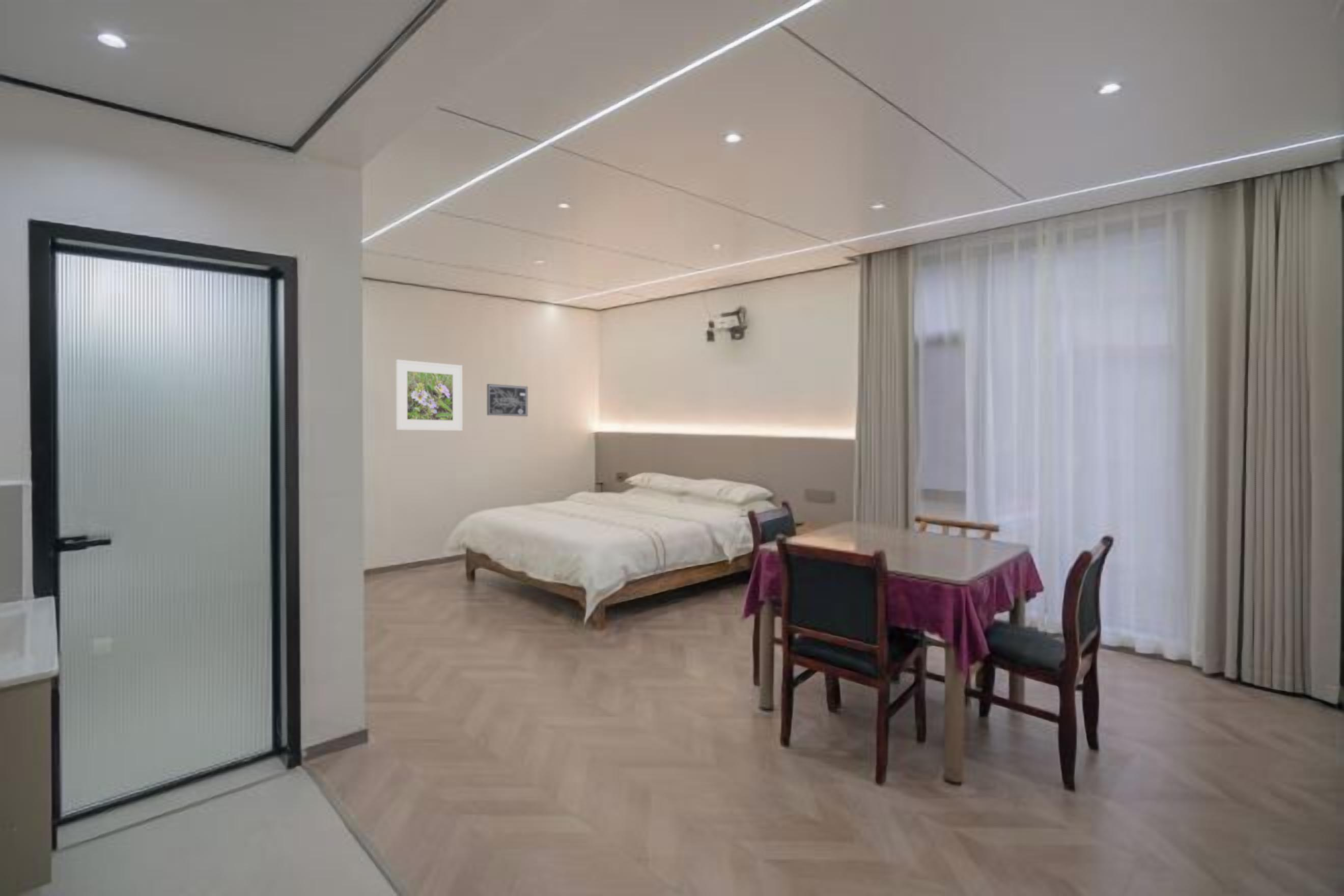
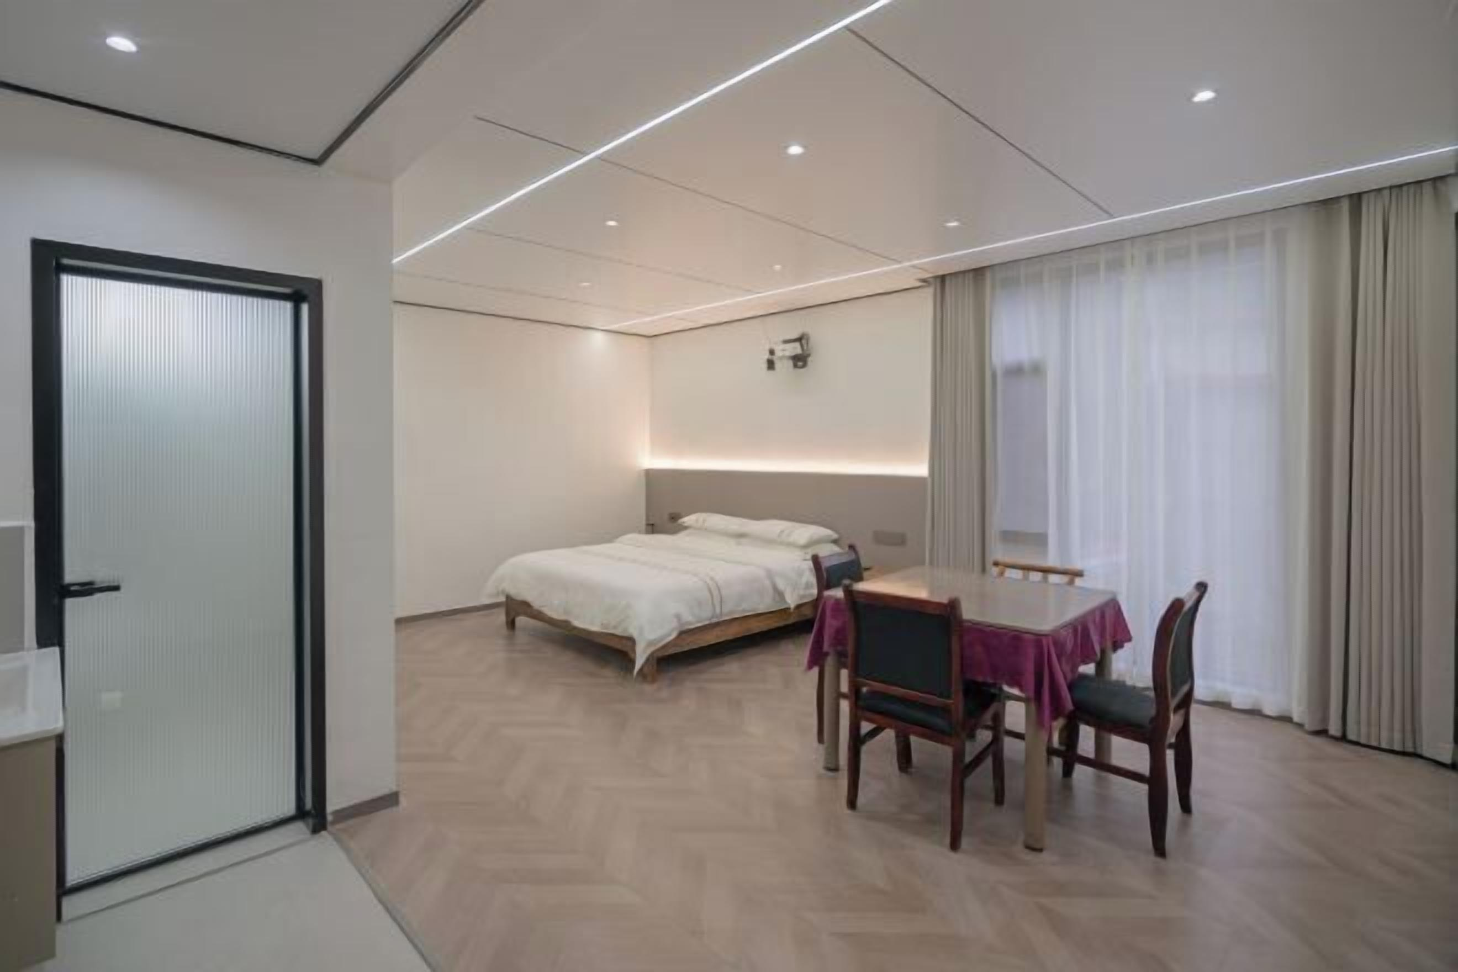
- wall art (508, 400)
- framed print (430, 396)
